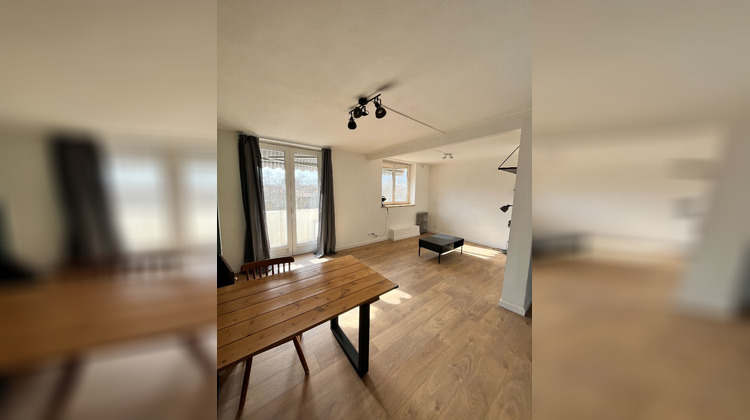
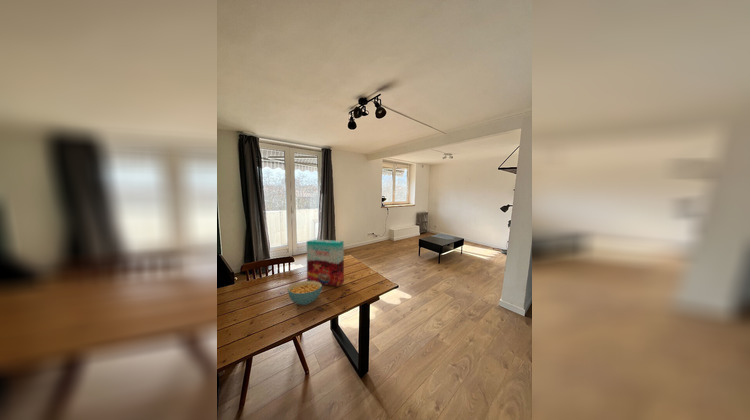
+ cereal box (325, 261)
+ cereal bowl (305, 294)
